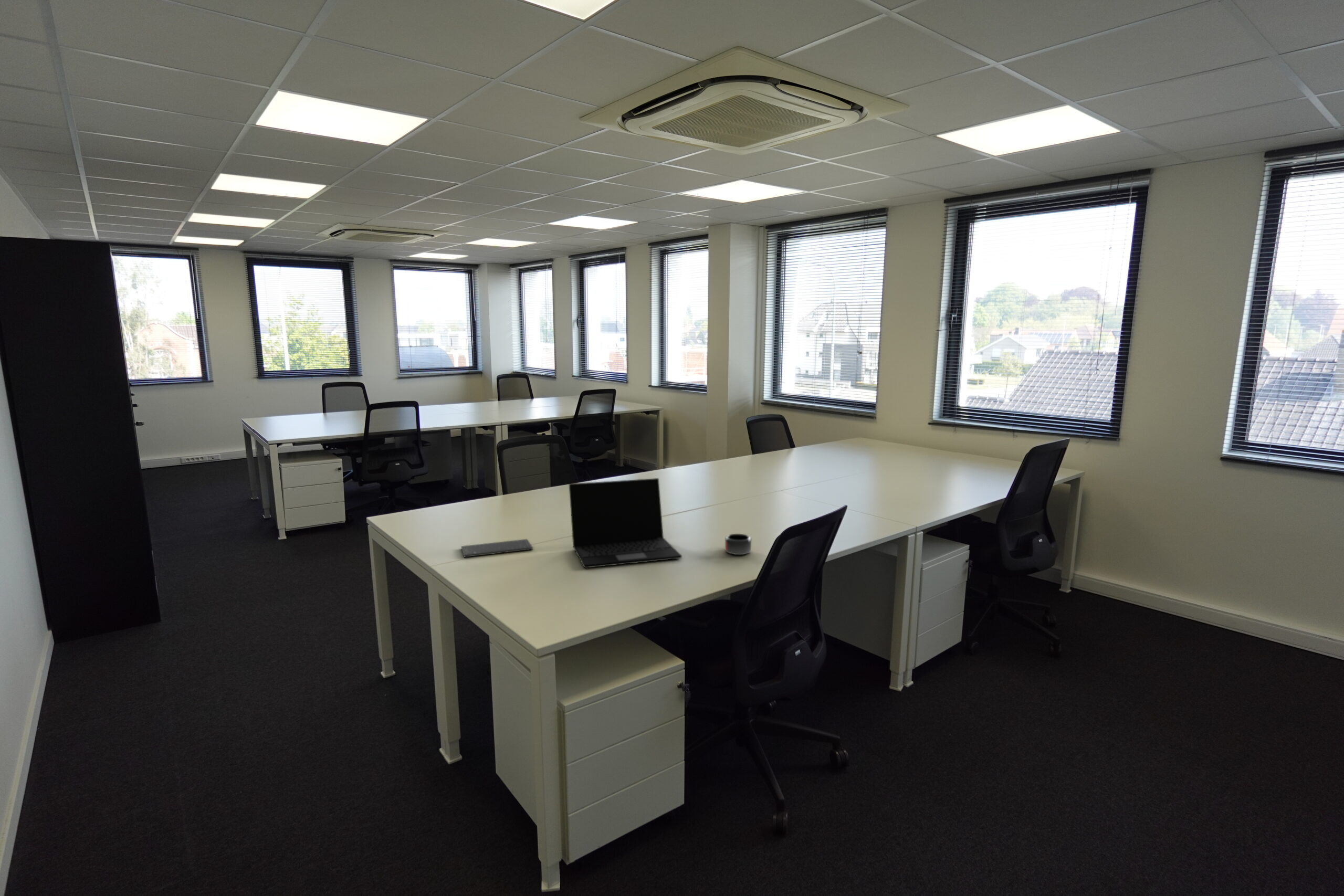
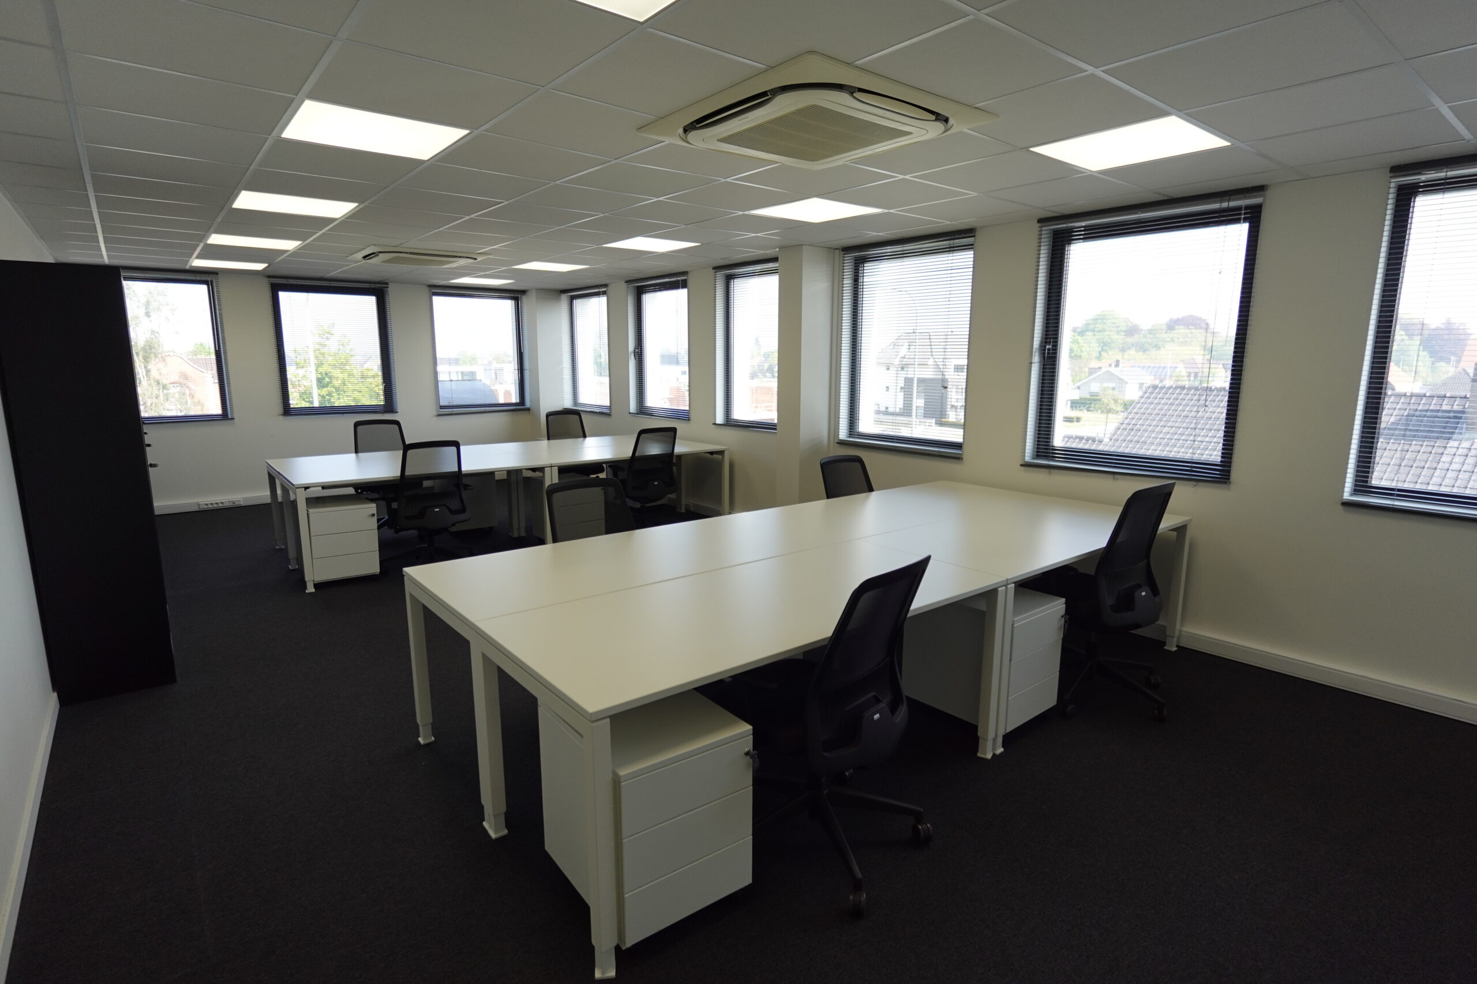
- mug (737, 543)
- laptop (623, 520)
- keyboard (497, 547)
